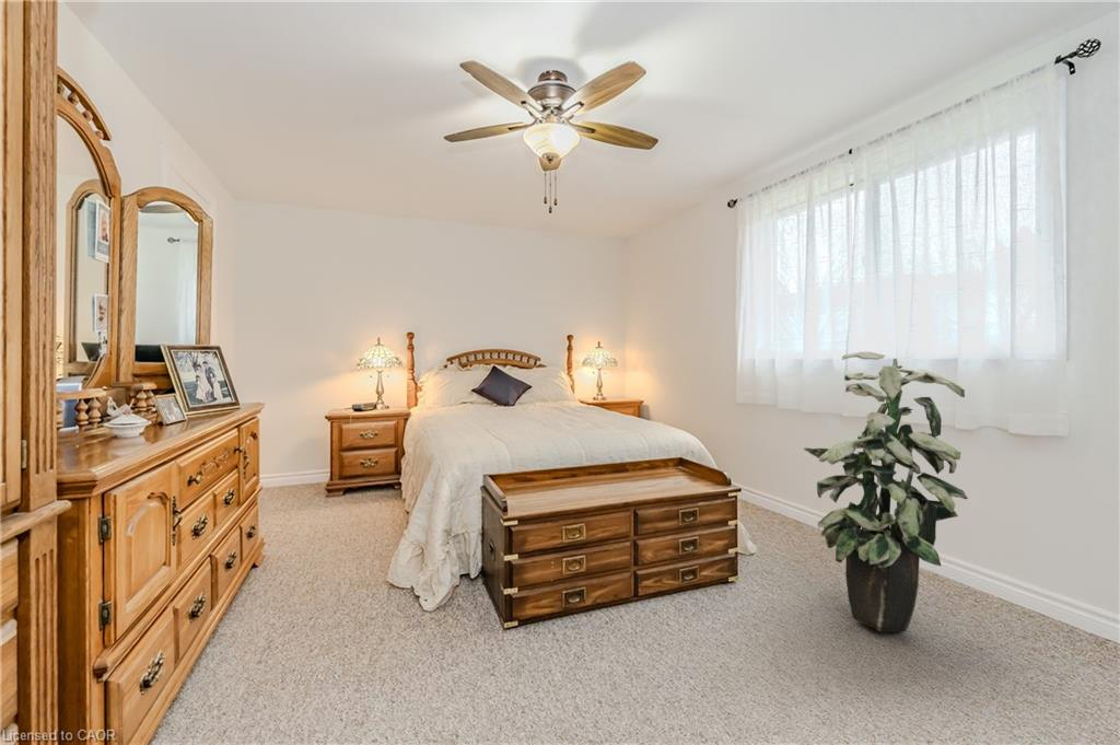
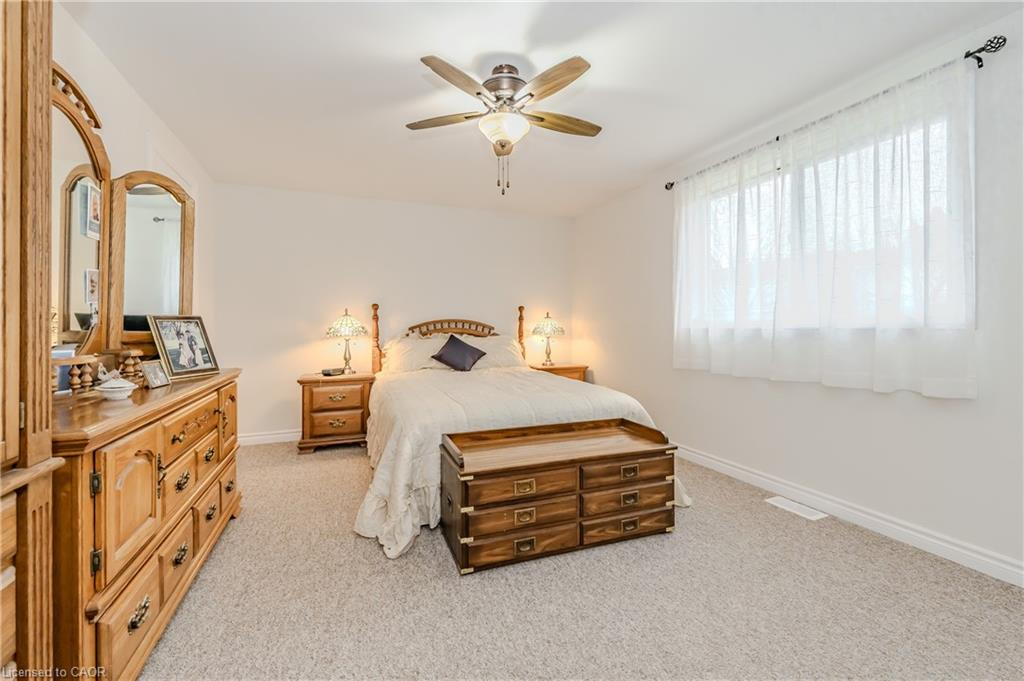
- indoor plant (878, 485)
